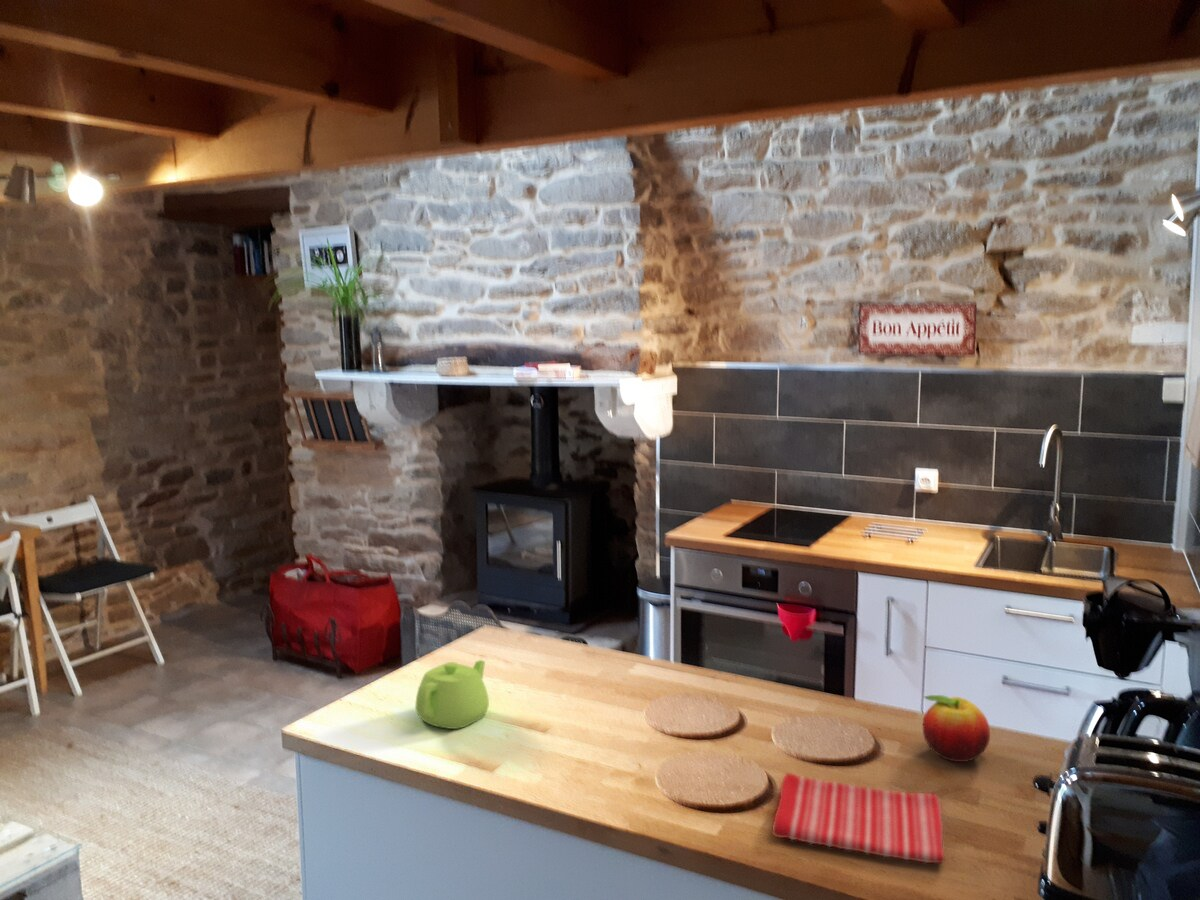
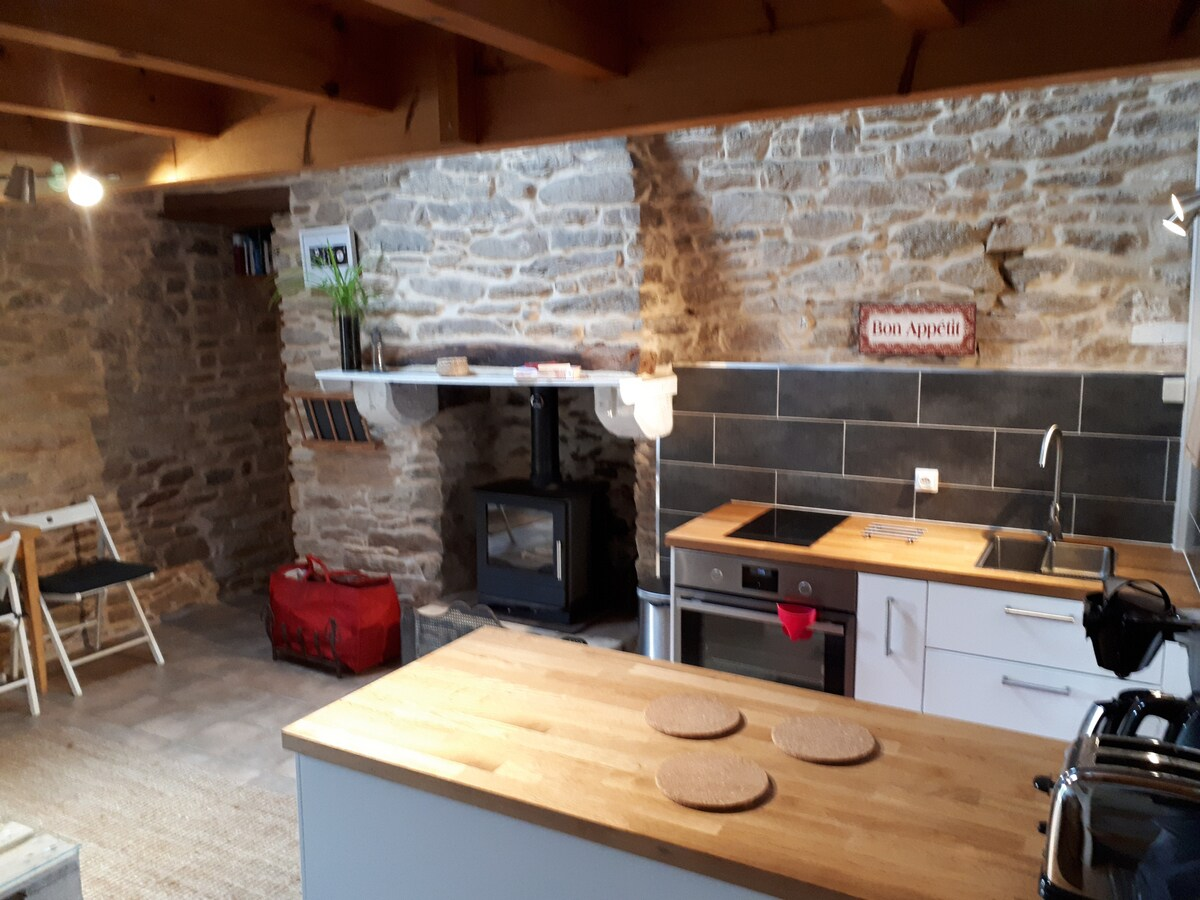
- dish towel (857, 815)
- fruit (955, 726)
- teapot (452, 689)
